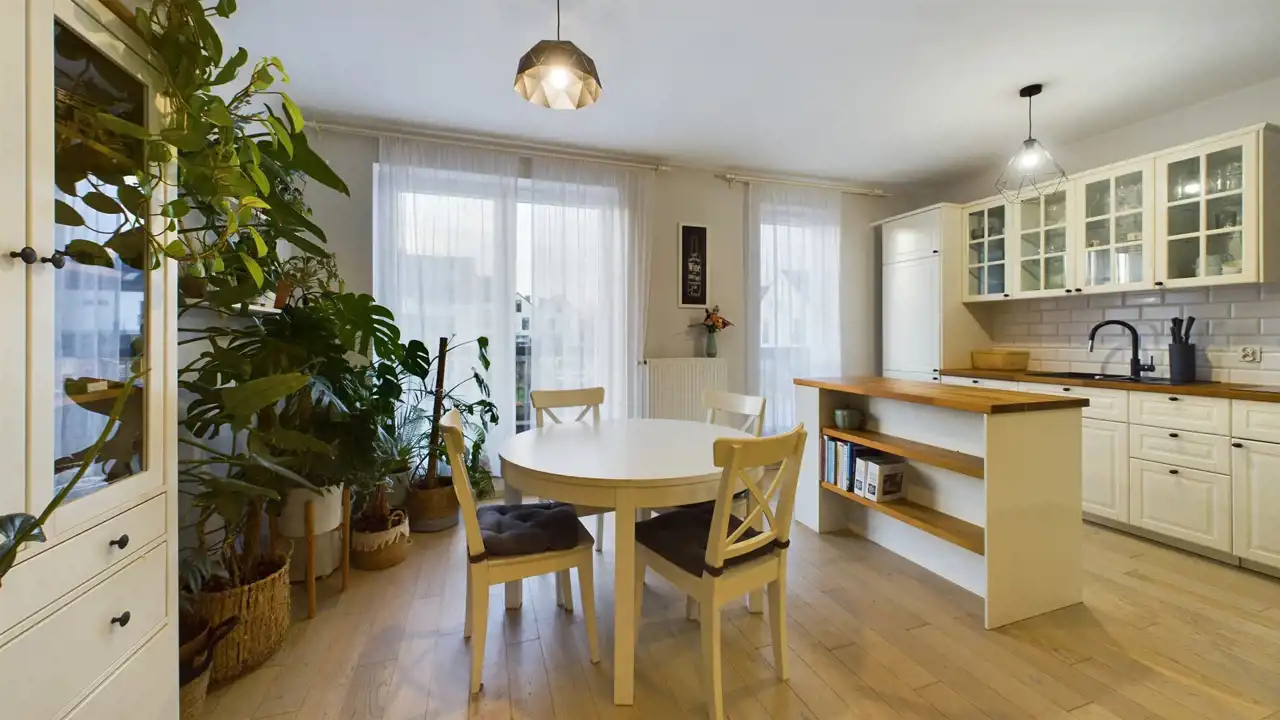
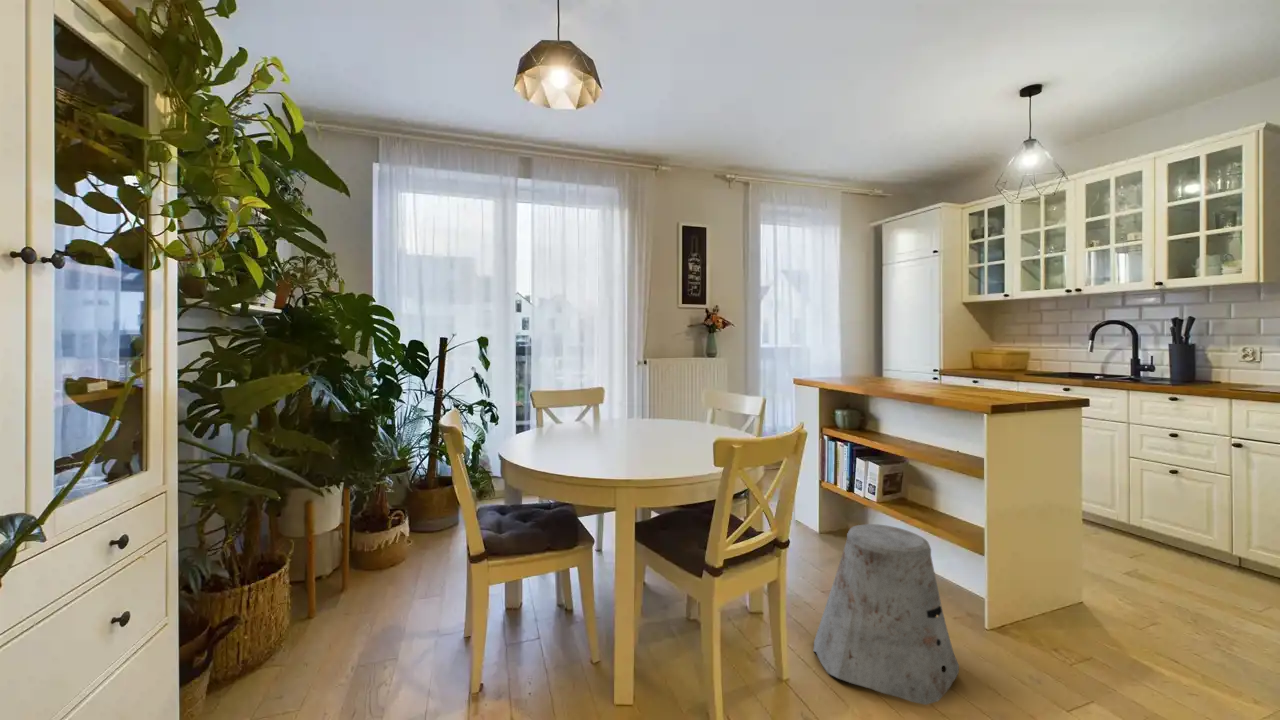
+ stool (882, 597)
